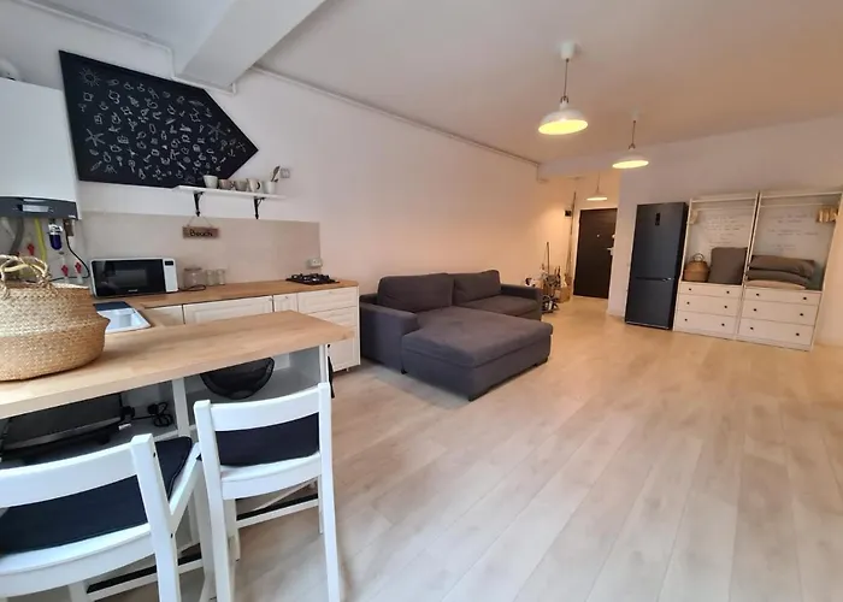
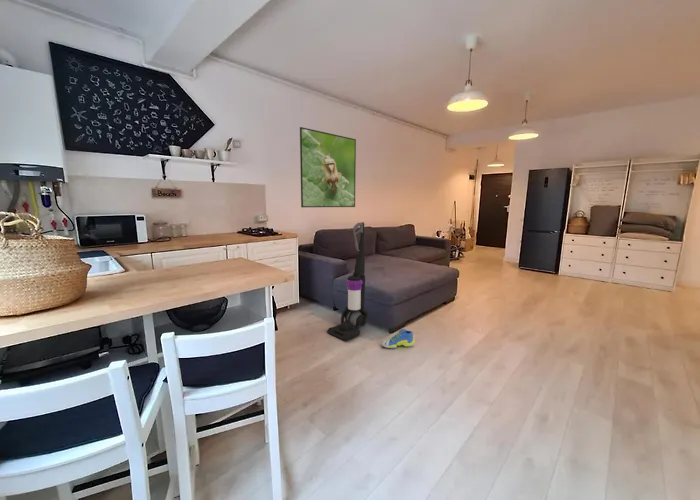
+ vacuum cleaner (352, 278)
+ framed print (330, 171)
+ sneaker (397, 337)
